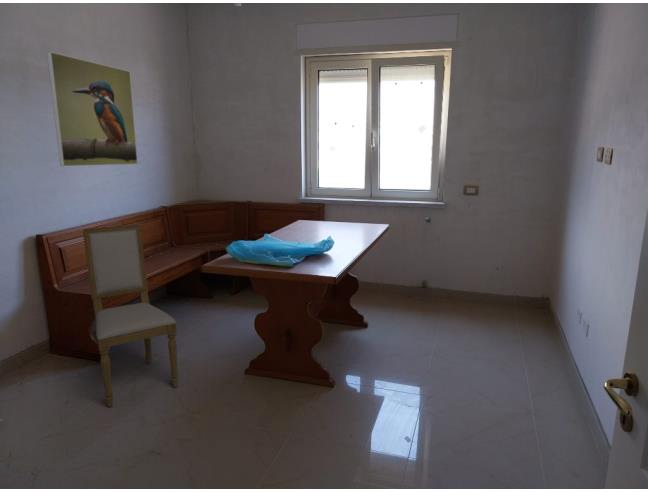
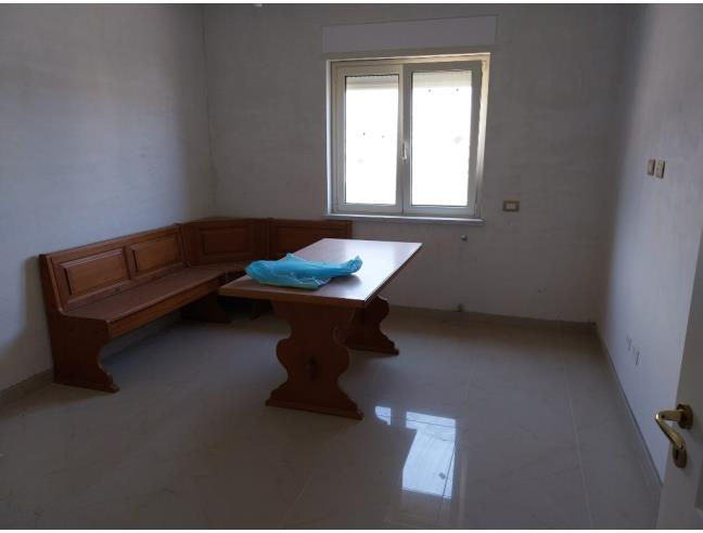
- dining chair (127, 308)
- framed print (97, 115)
